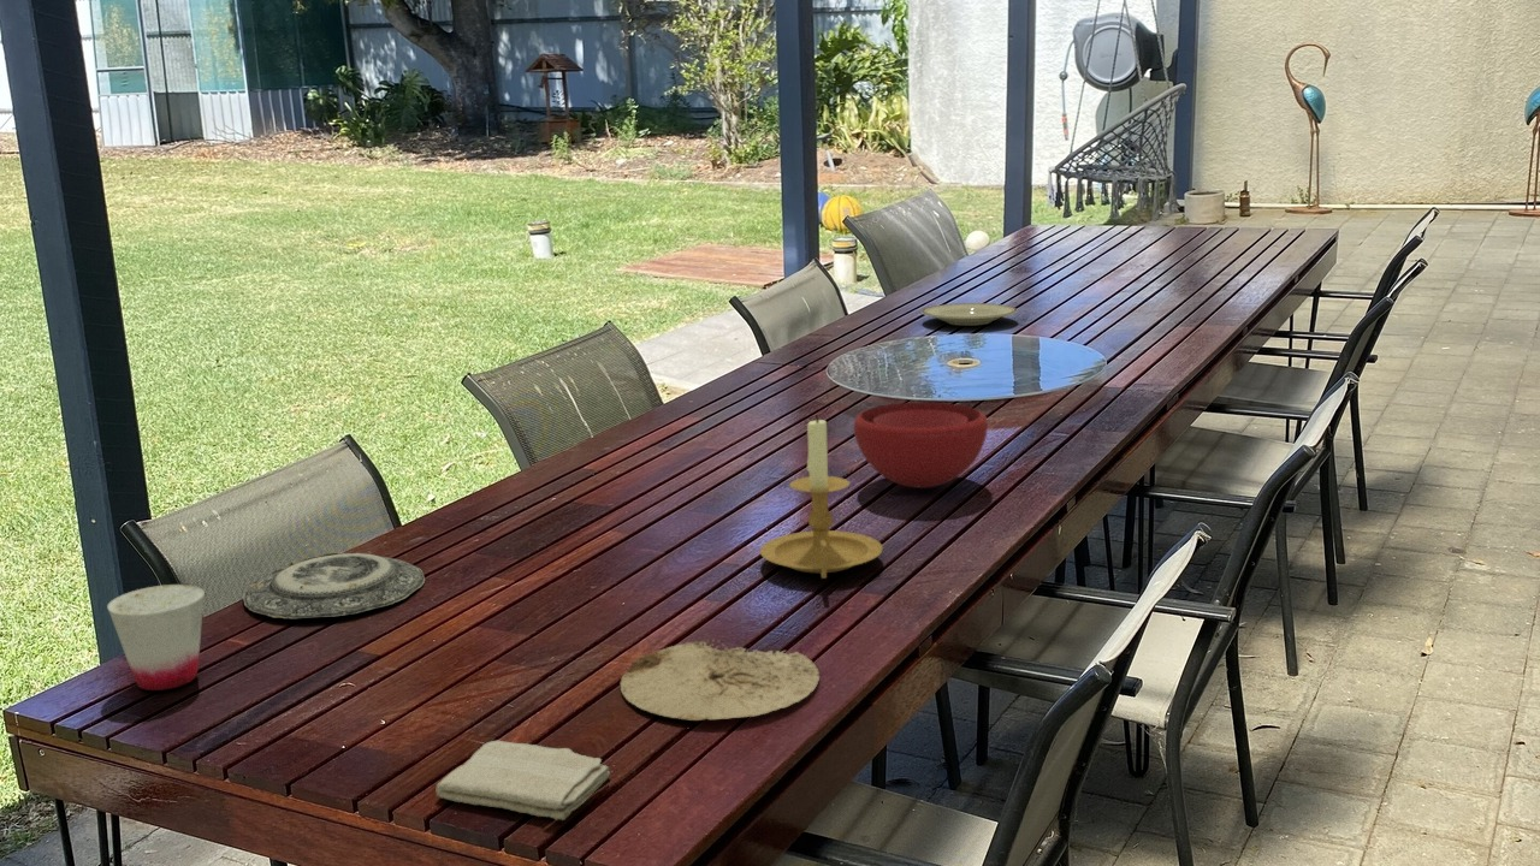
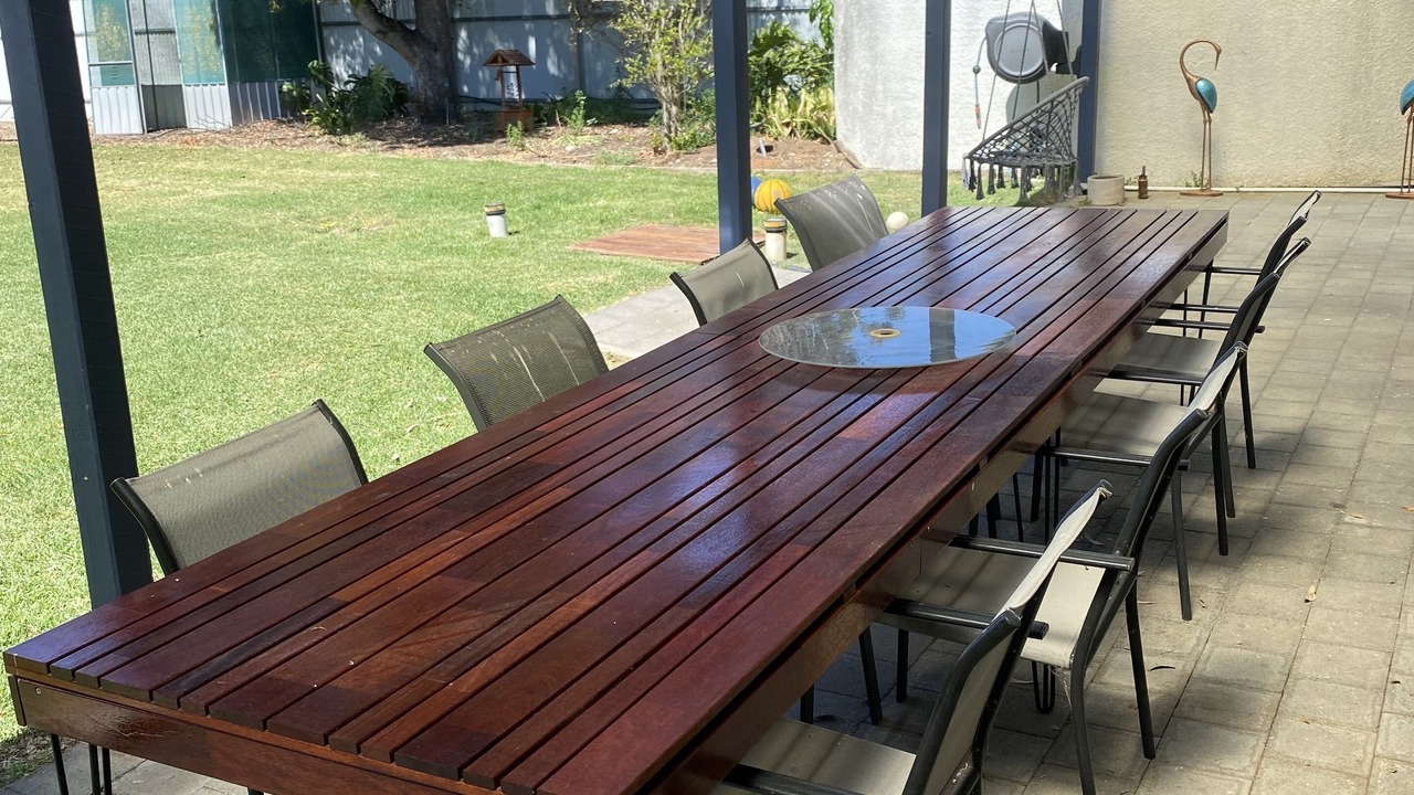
- washcloth (523, 777)
- bowl (920, 450)
- cup (161, 640)
- candle holder (818, 490)
- plate (969, 315)
- plate (719, 674)
- plate (334, 577)
